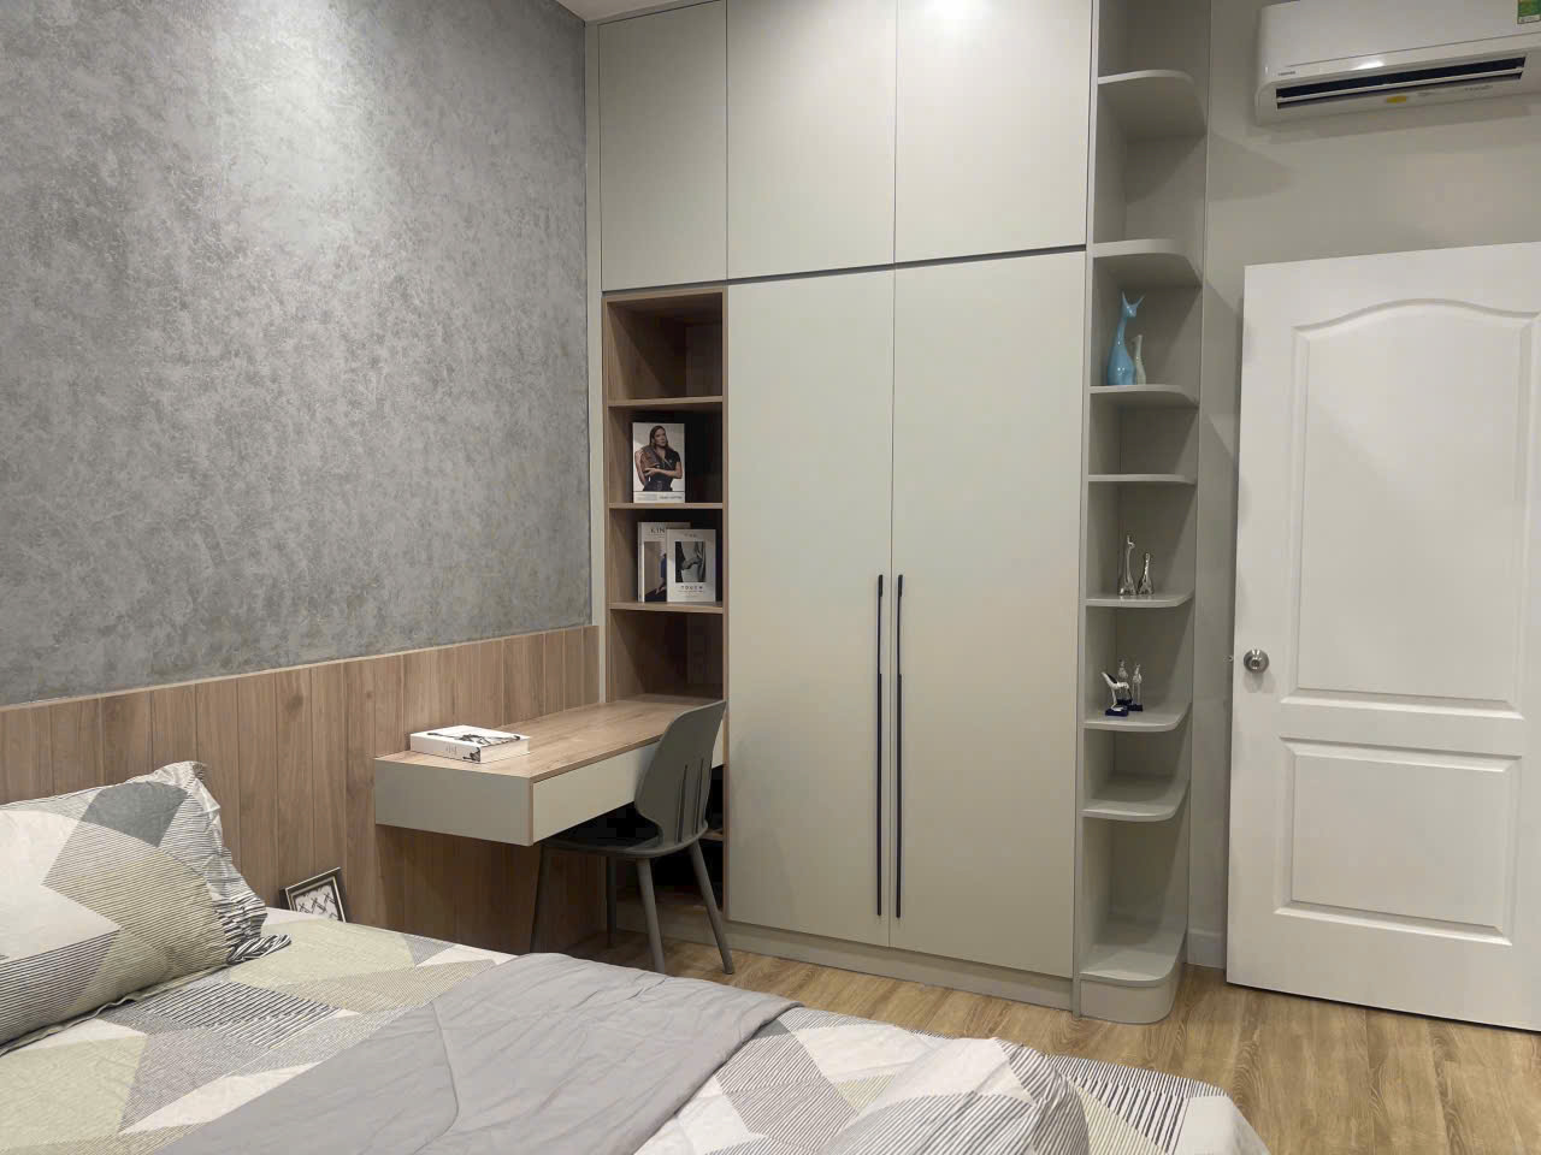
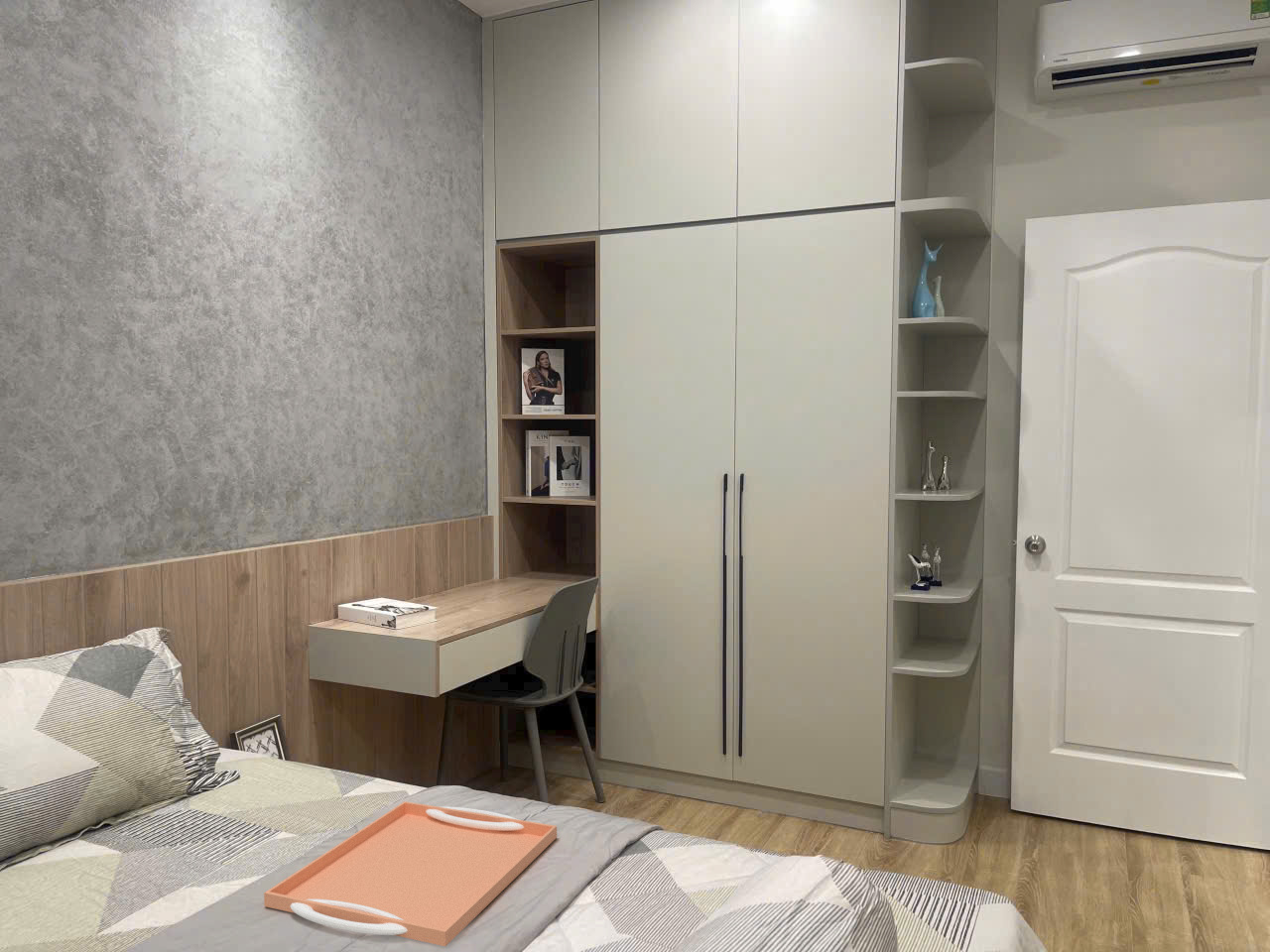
+ serving tray (422, 863)
